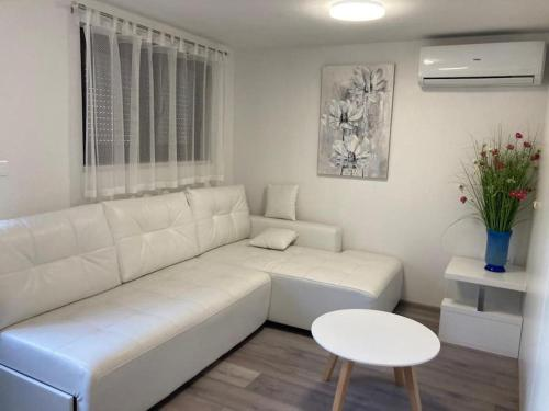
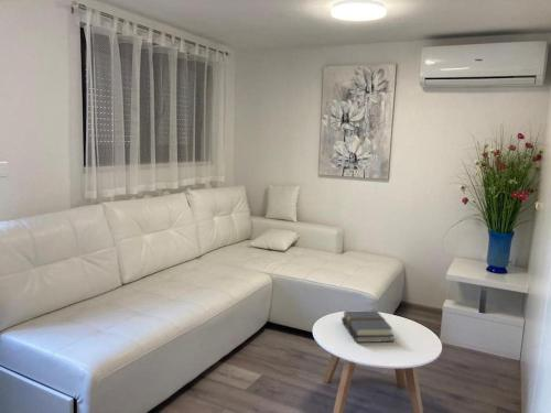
+ book (366, 325)
